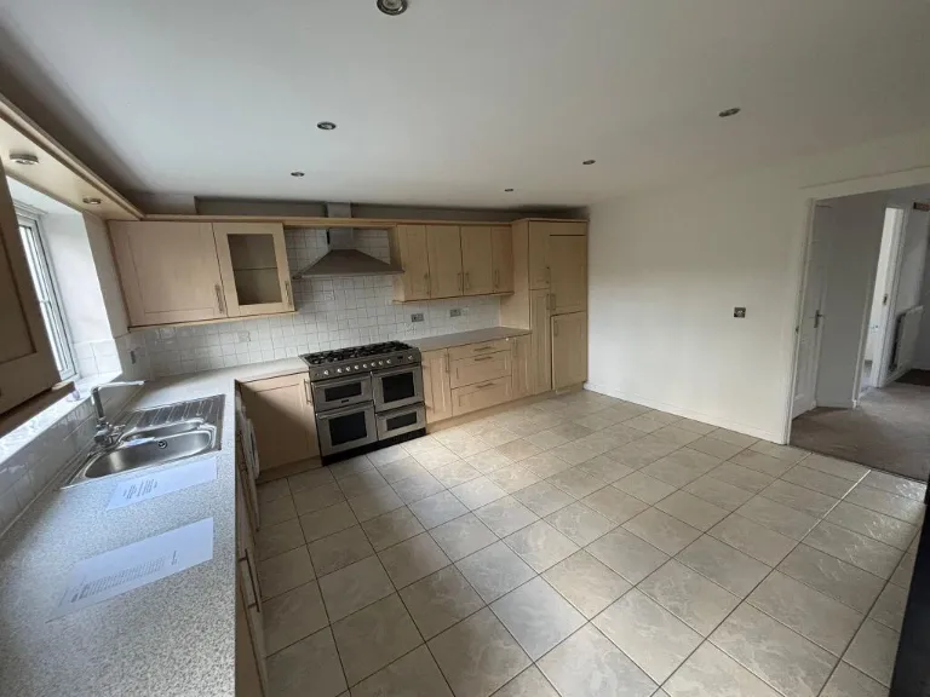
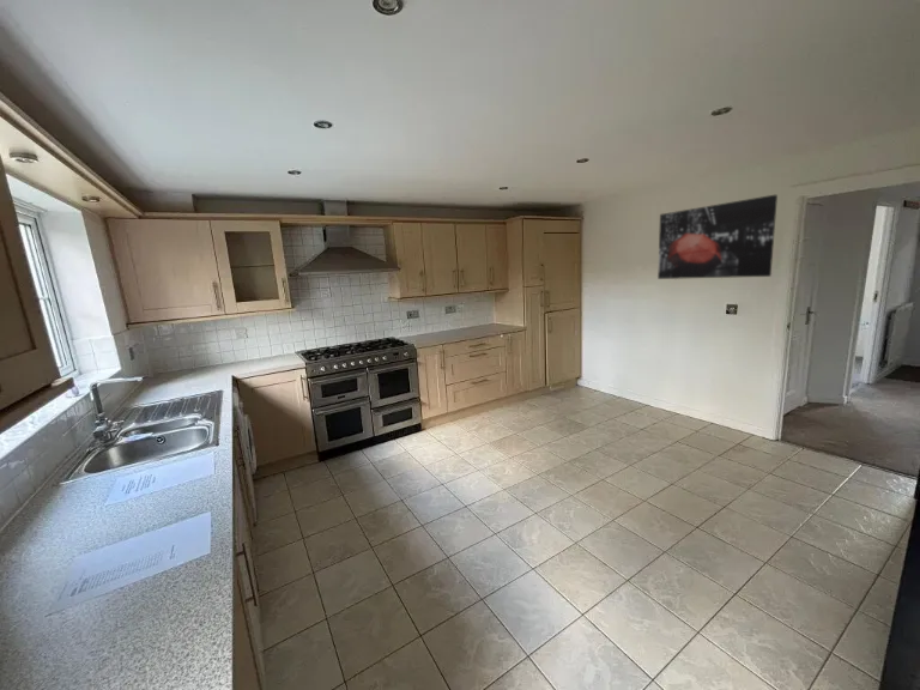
+ wall art (709, 242)
